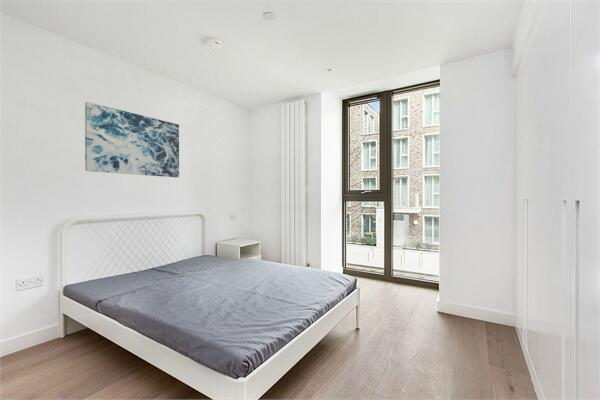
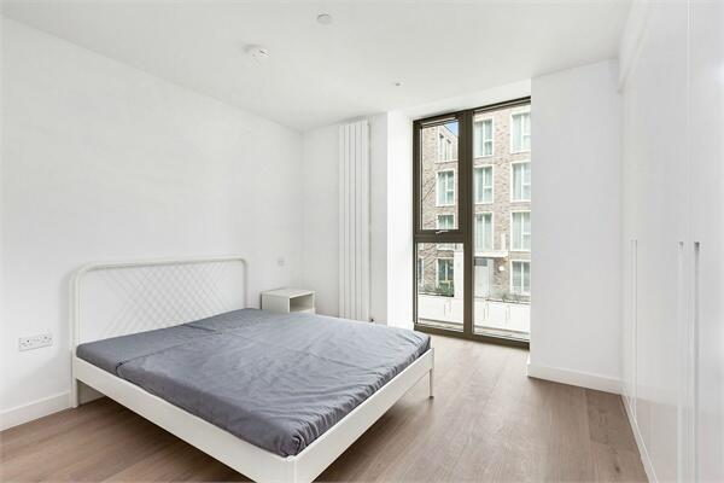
- wall art (138, 144)
